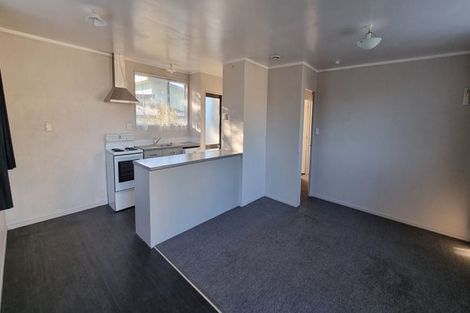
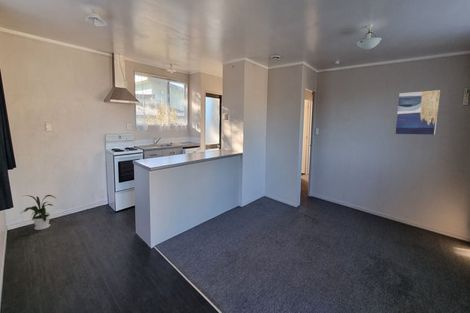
+ wall art (416, 113)
+ house plant (39, 210)
